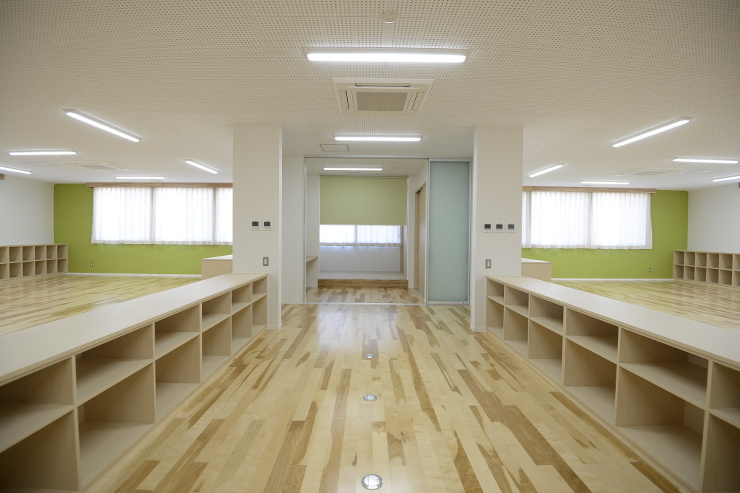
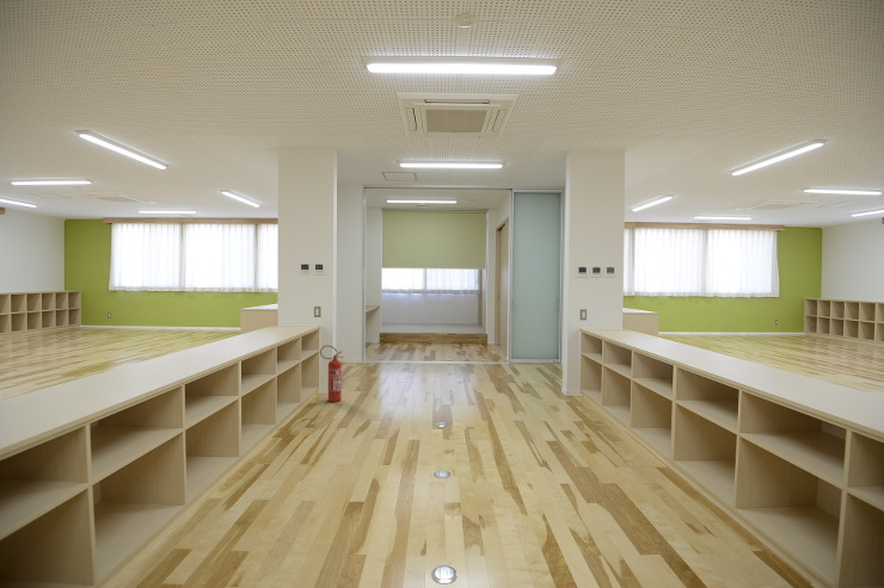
+ fire extinguisher (331, 372)
